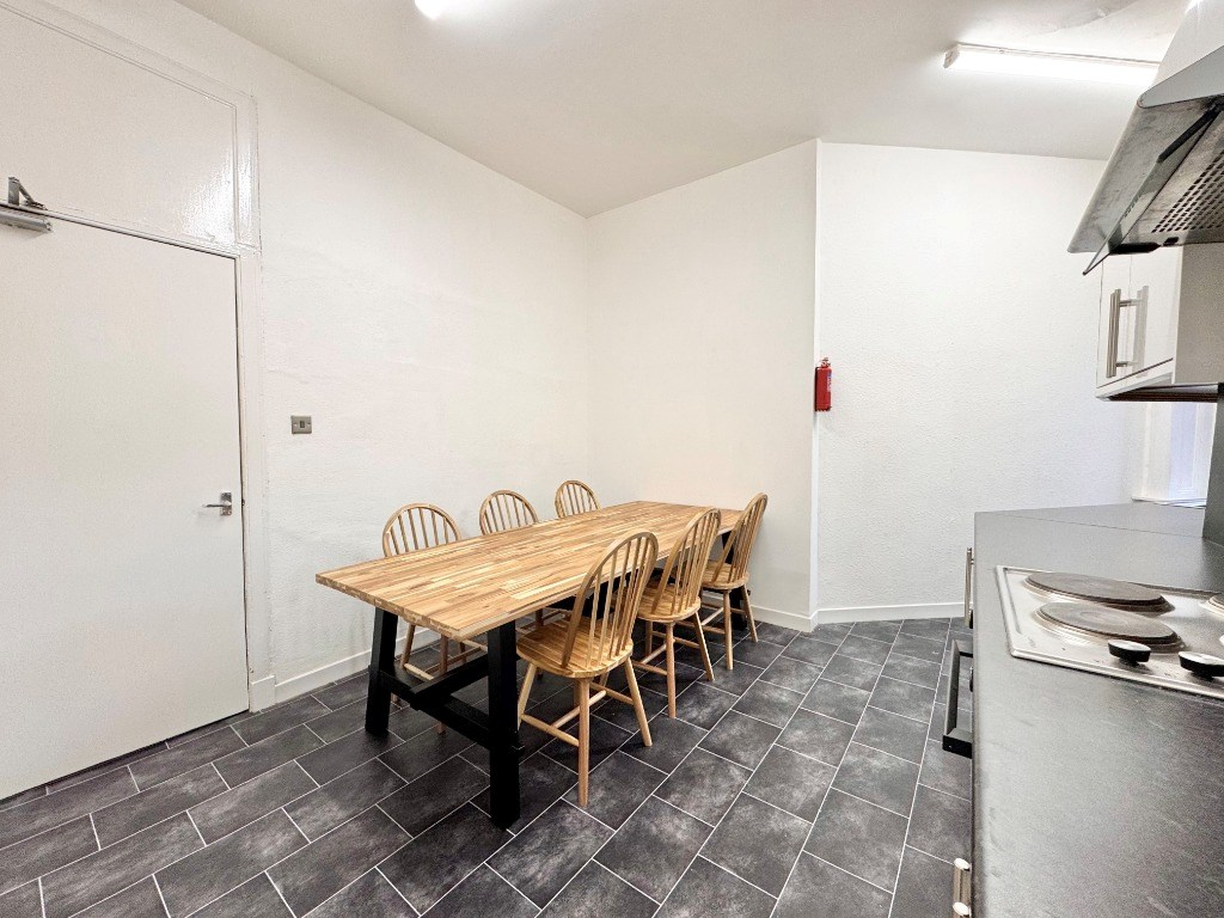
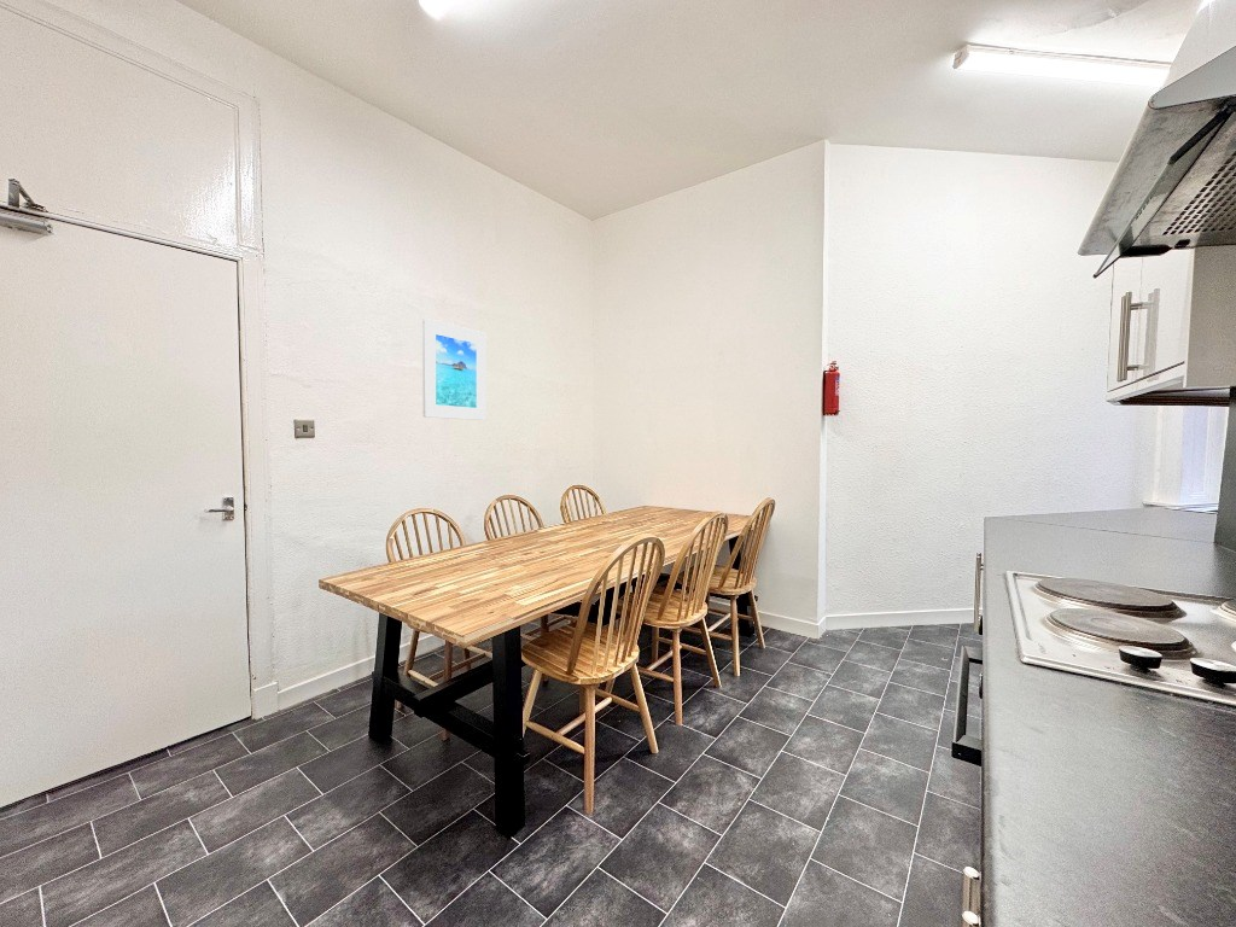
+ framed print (456, 372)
